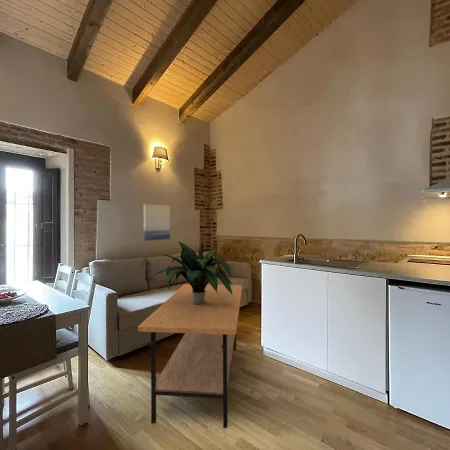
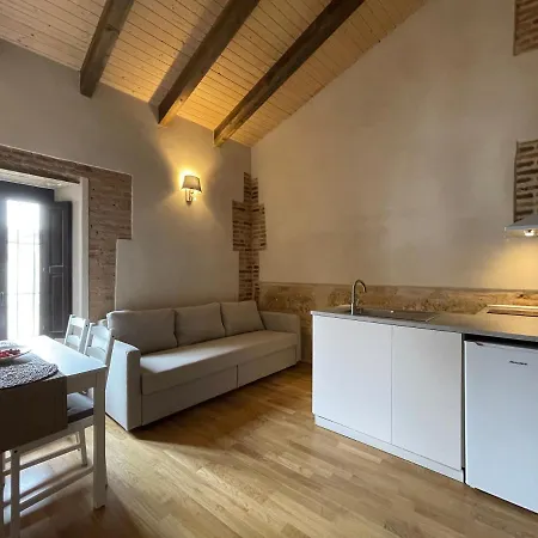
- wall art (157, 222)
- potted plant (196, 271)
- coffee table (203, 338)
